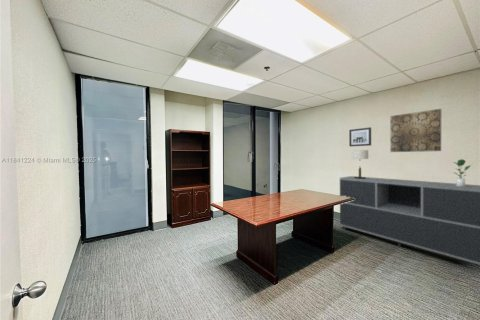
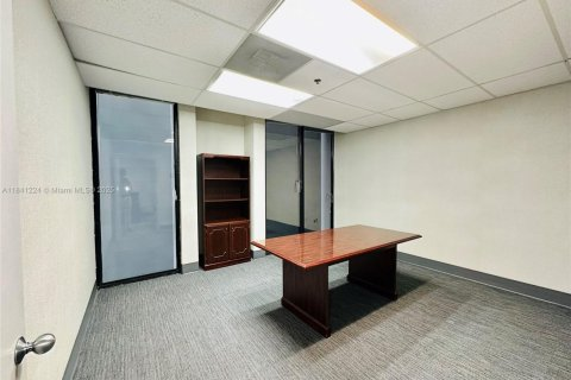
- sideboard (403, 212)
- potted plant (461, 172)
- table lamp (359, 168)
- wall art (413, 132)
- wall art (359, 137)
